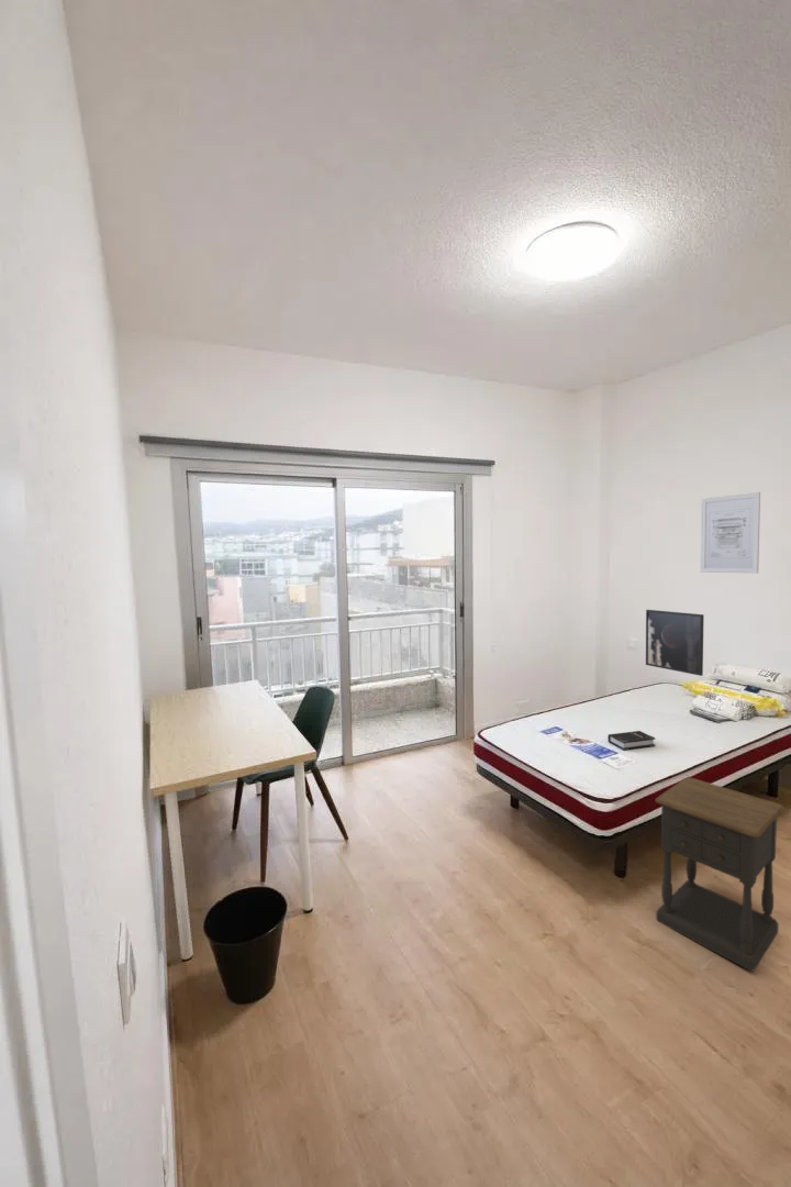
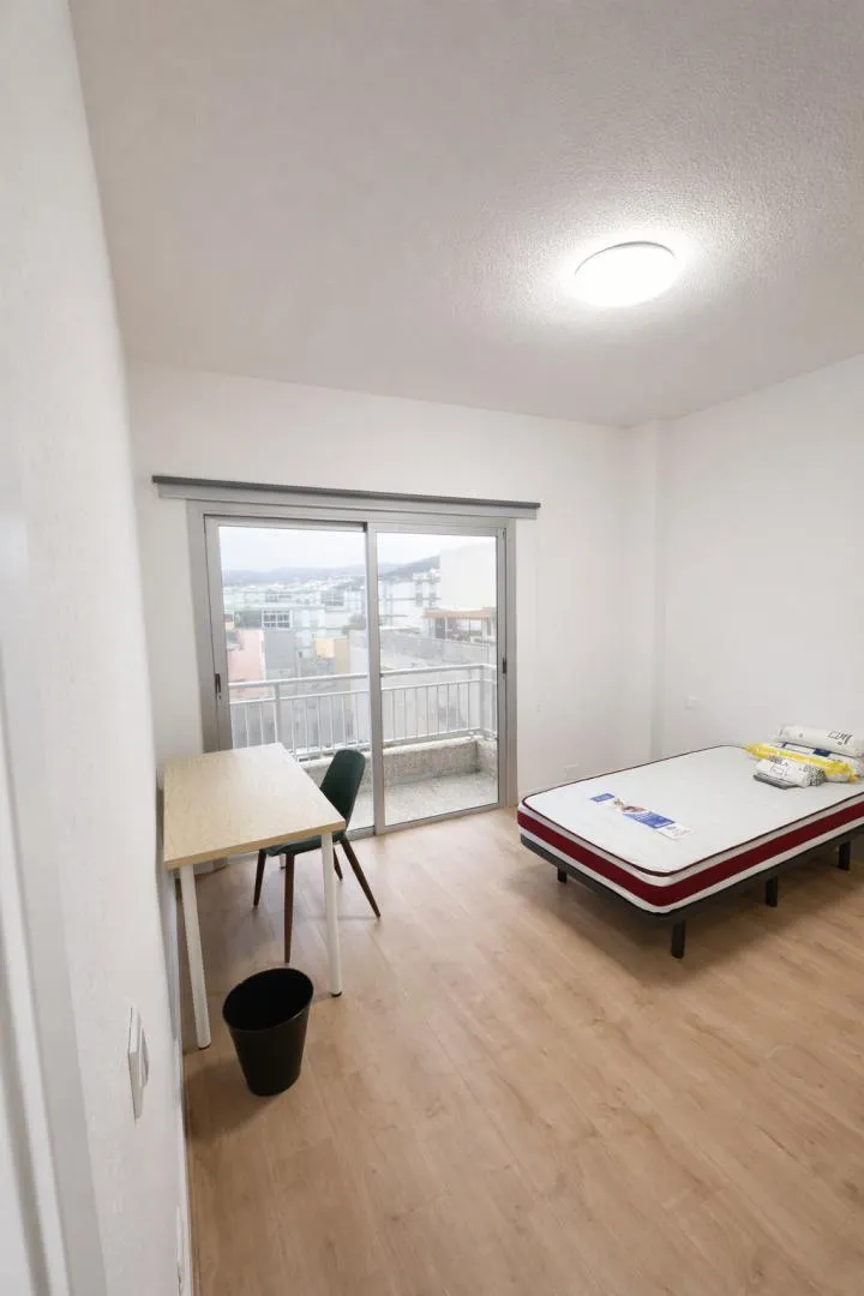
- nightstand (716, 864)
- wall art (728, 534)
- hardback book (631, 740)
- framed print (672, 641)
